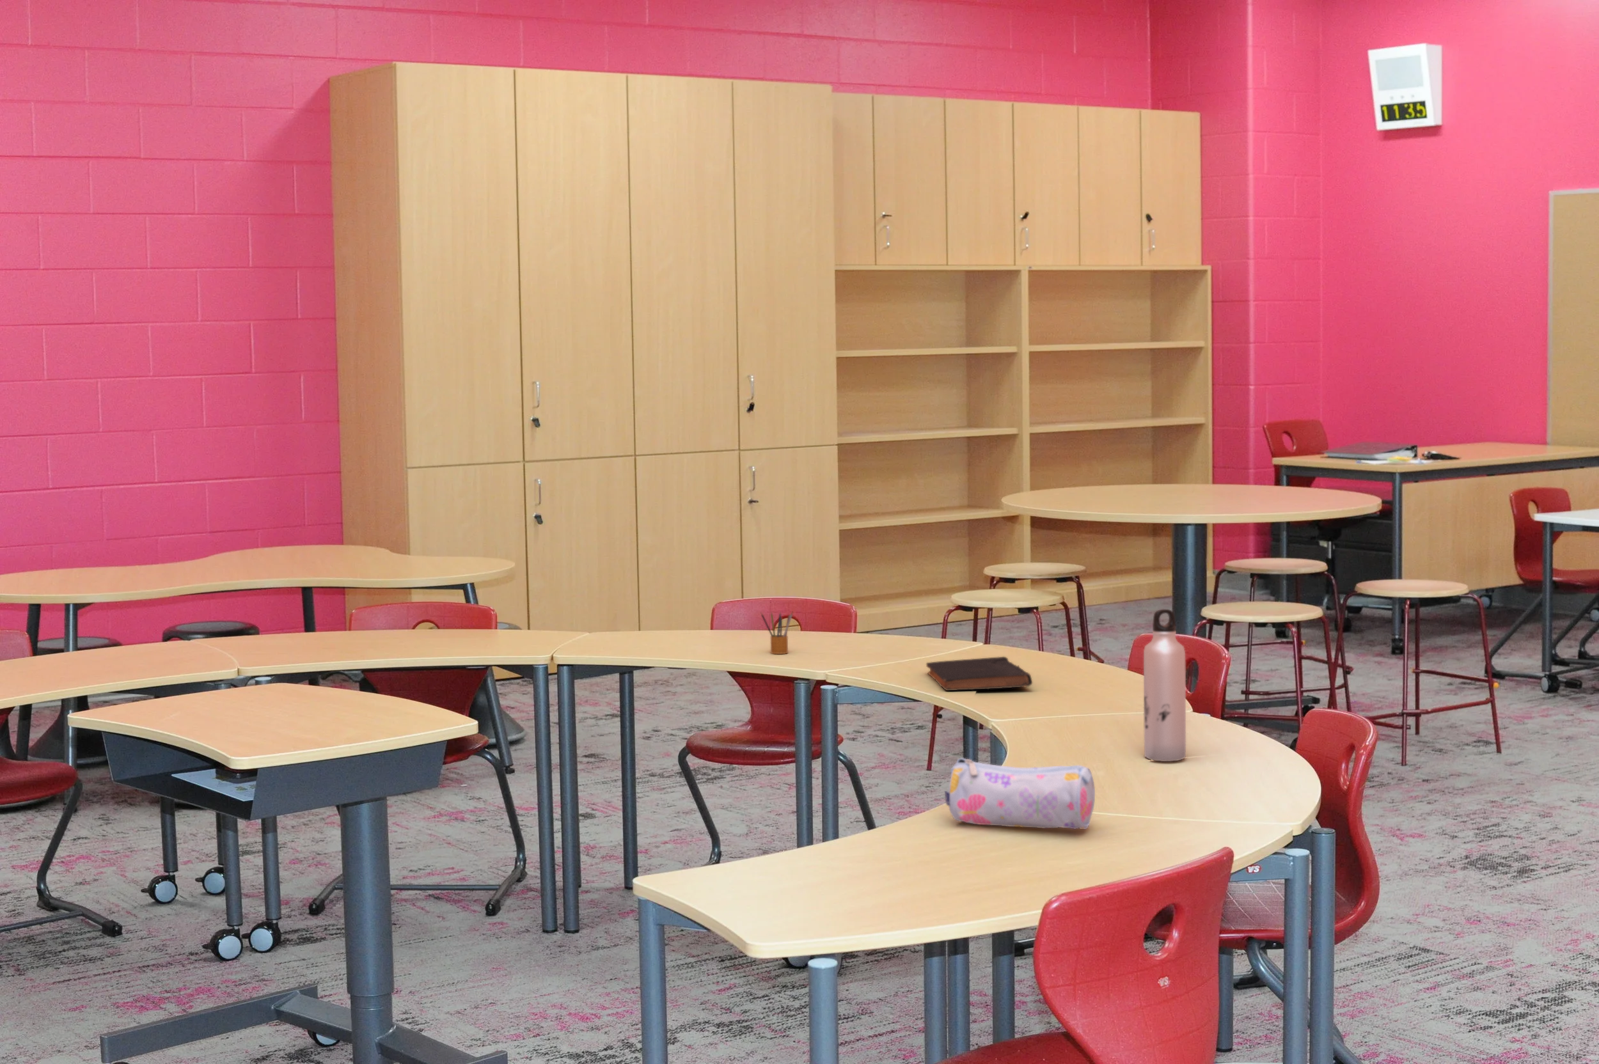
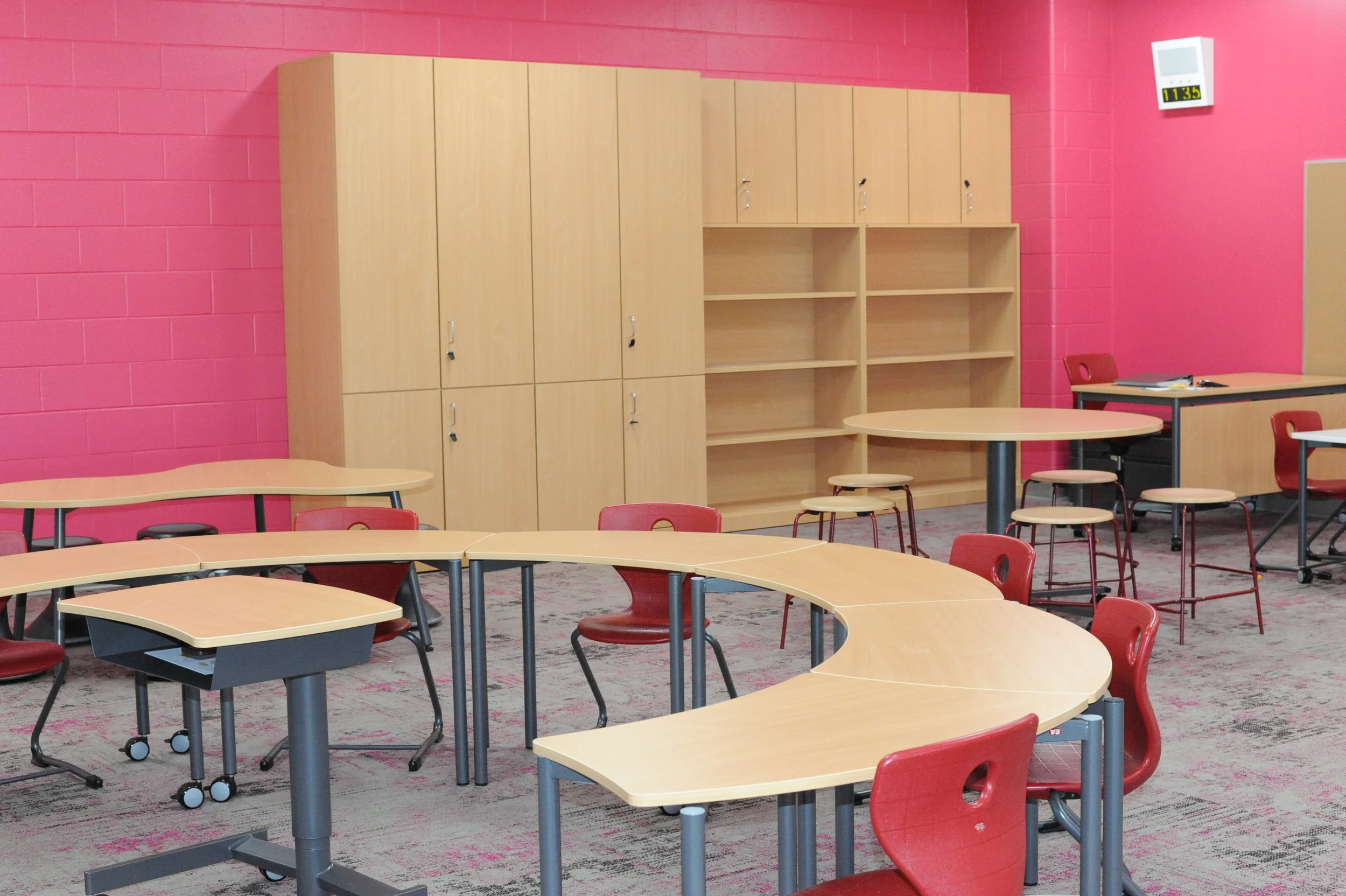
- pencil case (1020, 793)
- pencil box (777, 632)
- book (978, 672)
- water bottle (1164, 684)
